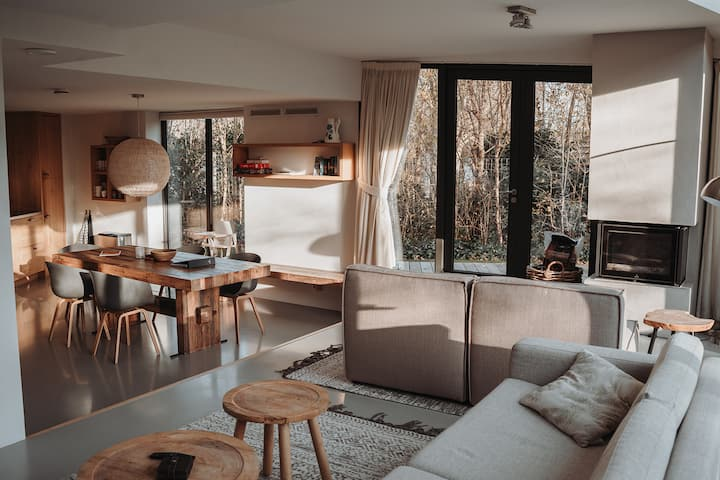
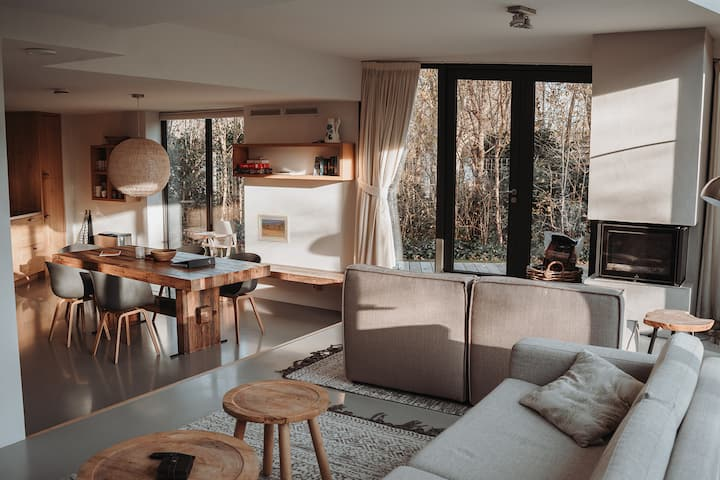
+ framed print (273, 228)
